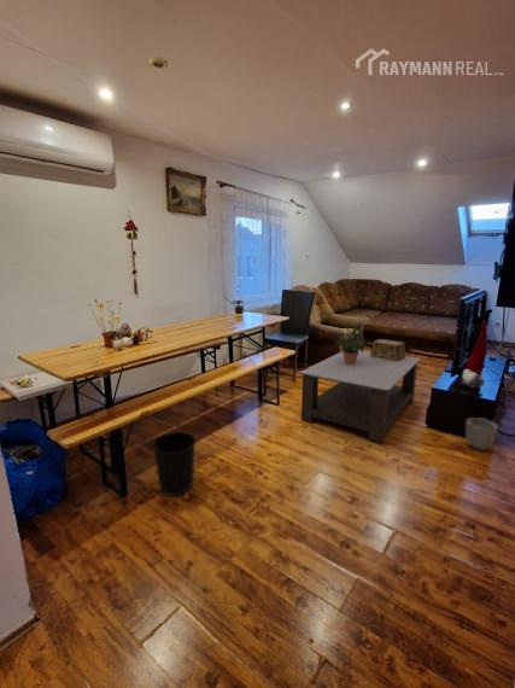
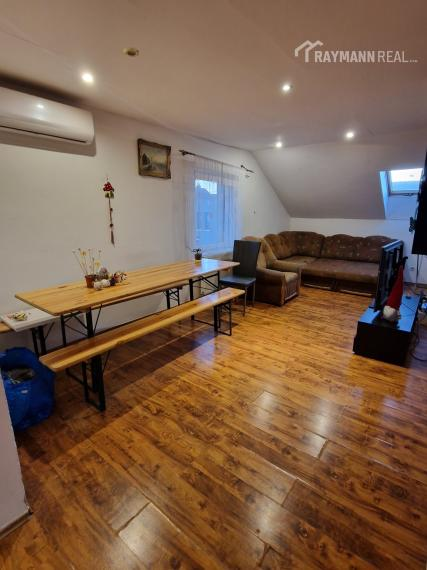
- planter (480, 435)
- potted plant (349, 344)
- wastebasket (175, 463)
- decorative box (387, 349)
- coffee table (362, 387)
